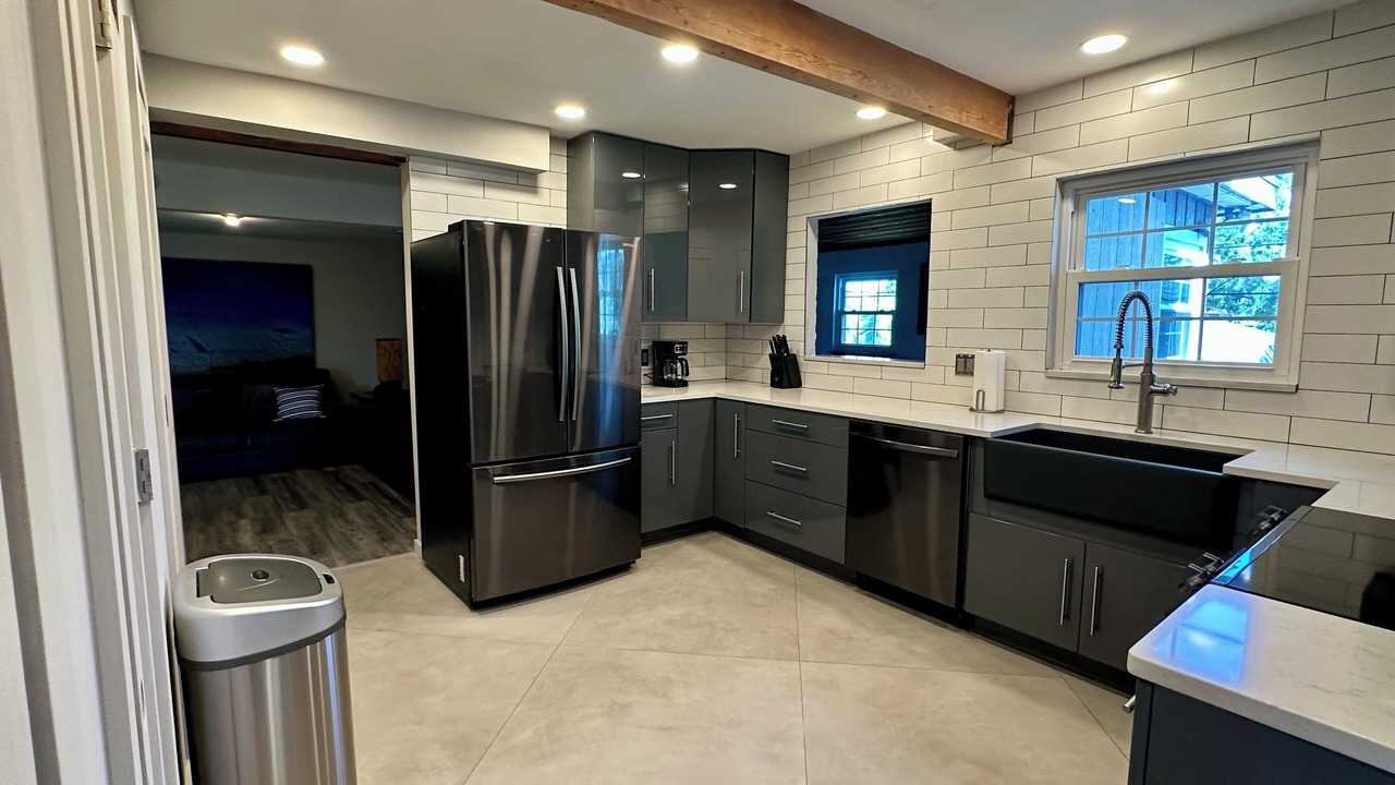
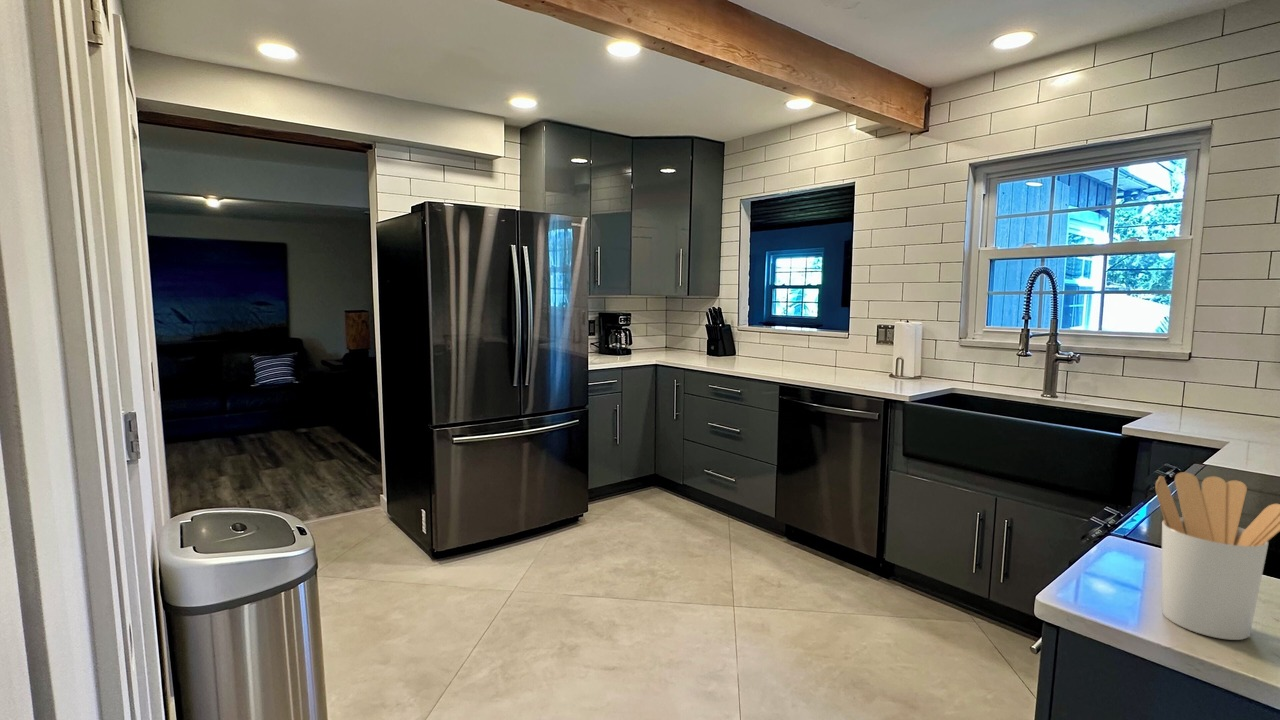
+ utensil holder (1208, 548)
